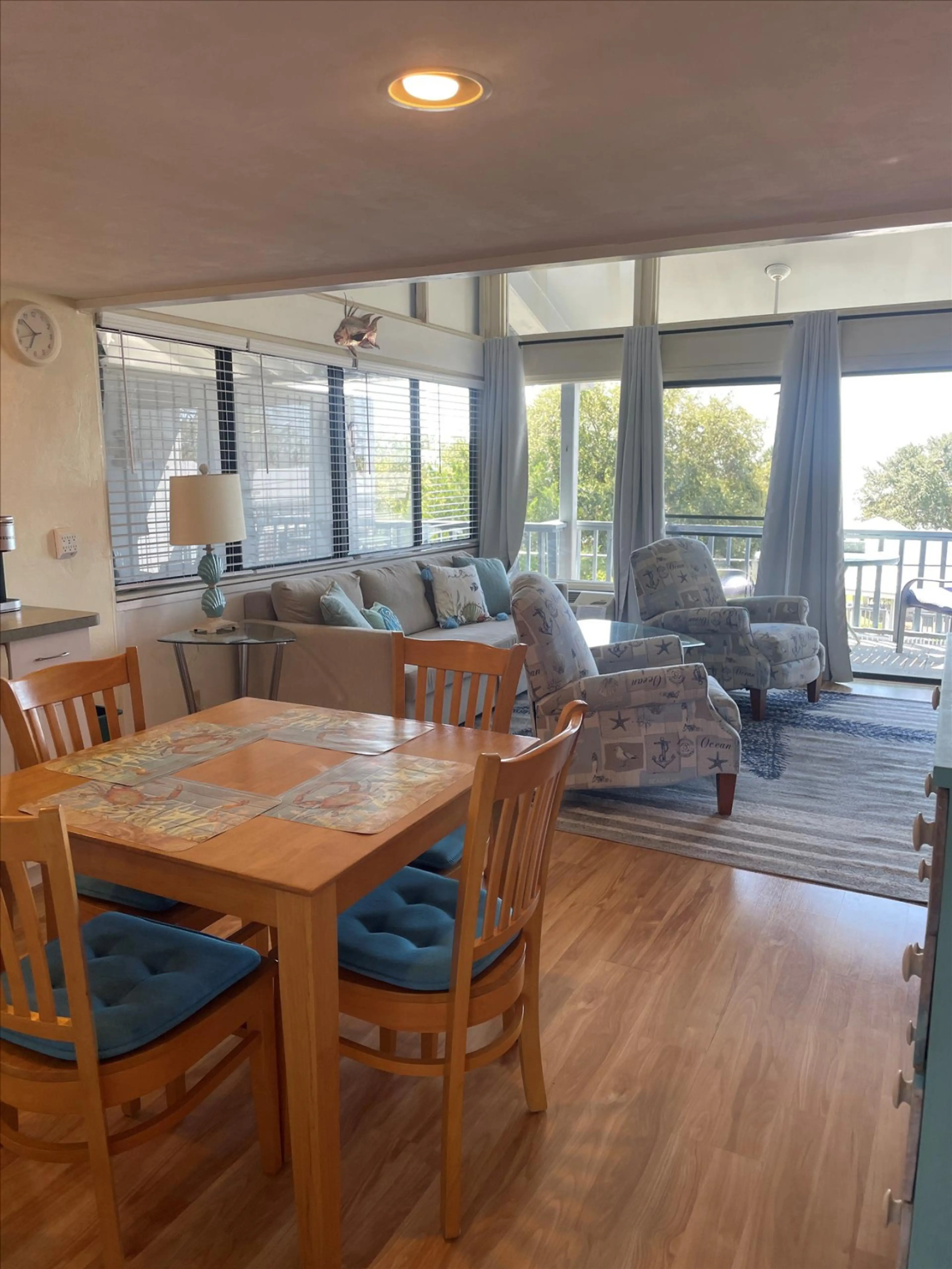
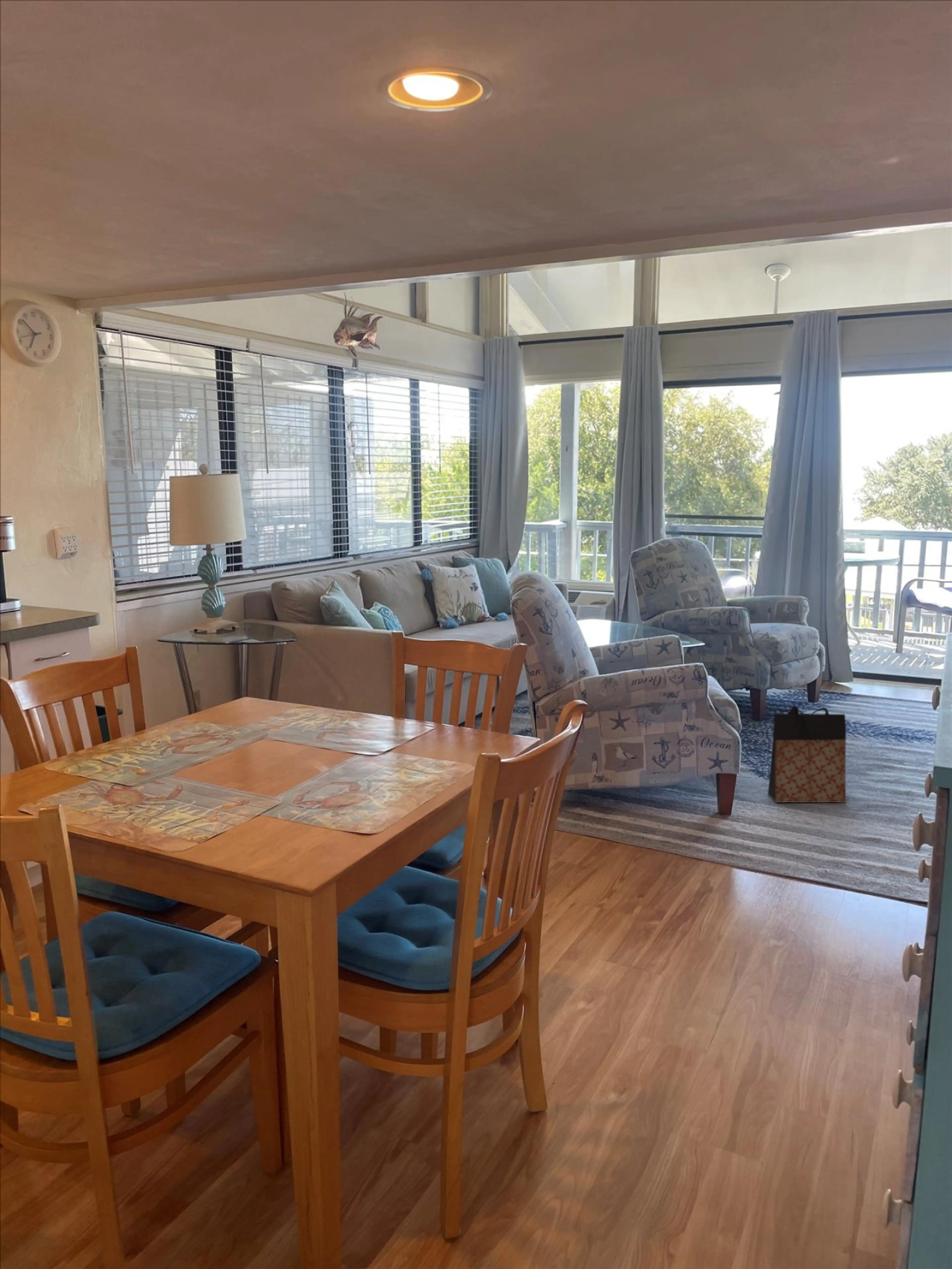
+ bag (808, 752)
